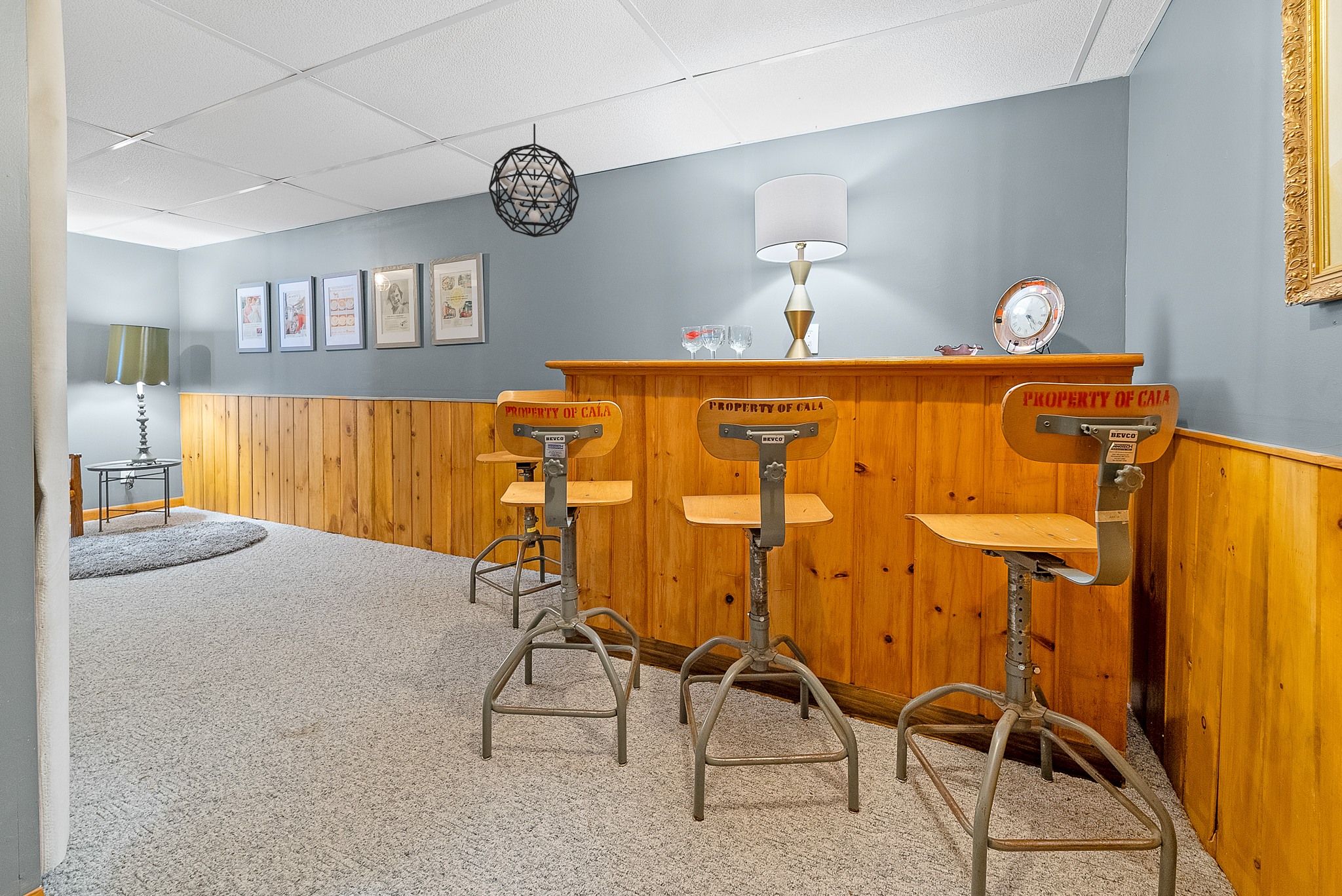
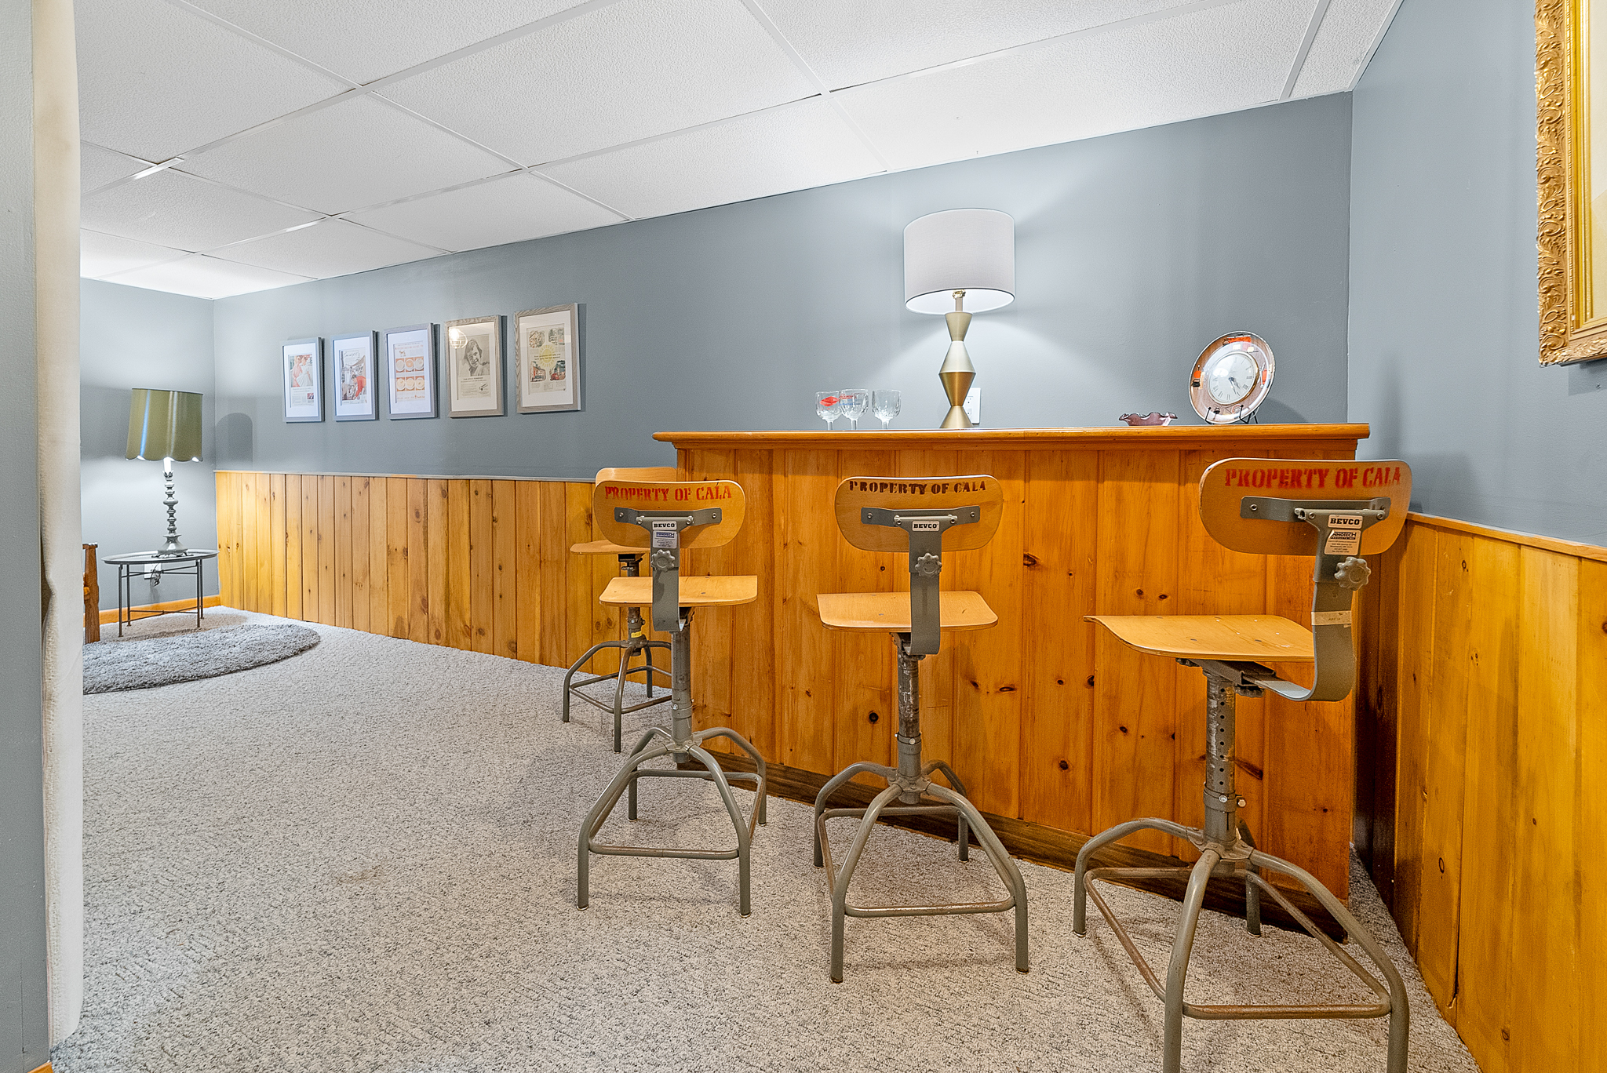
- pendant light (534, 180)
